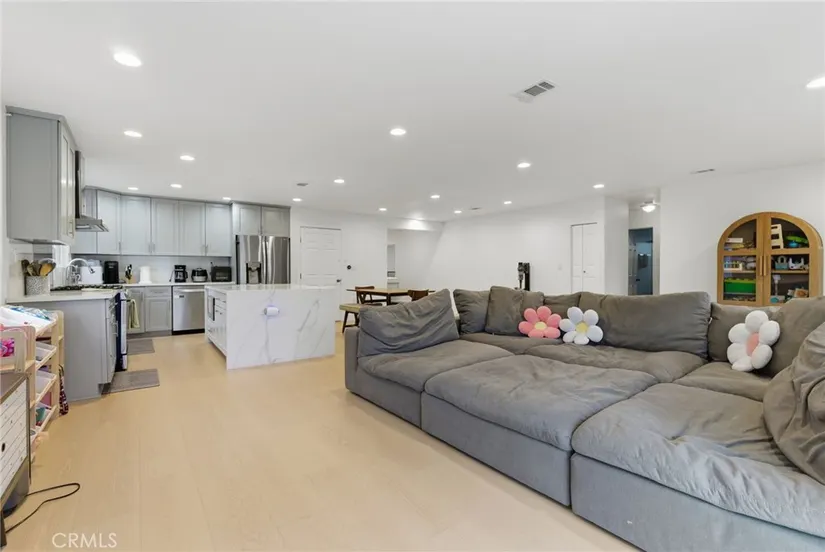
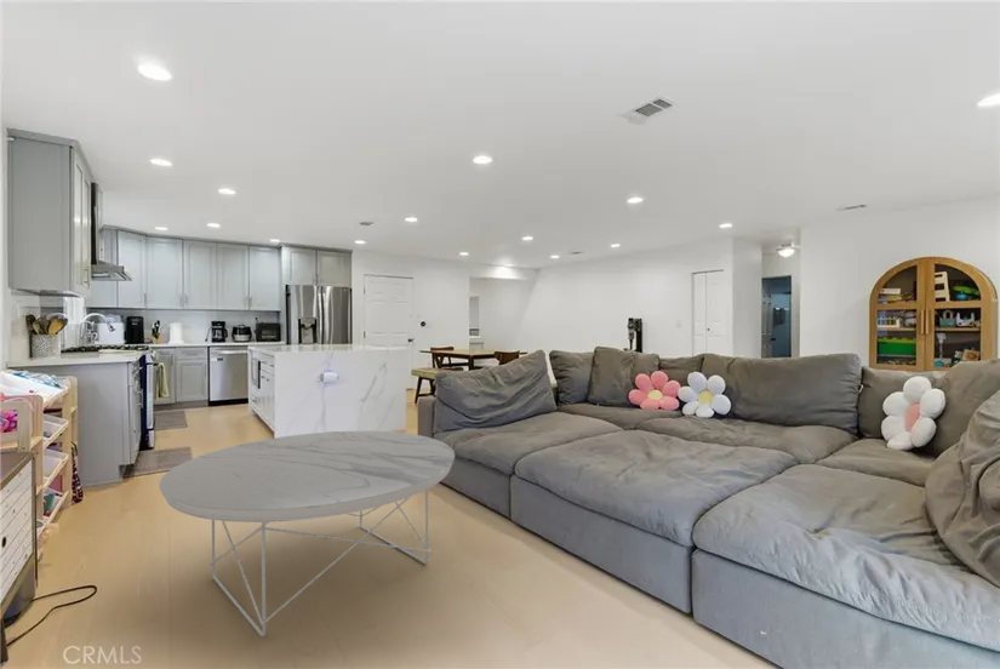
+ coffee table (322, 515)
